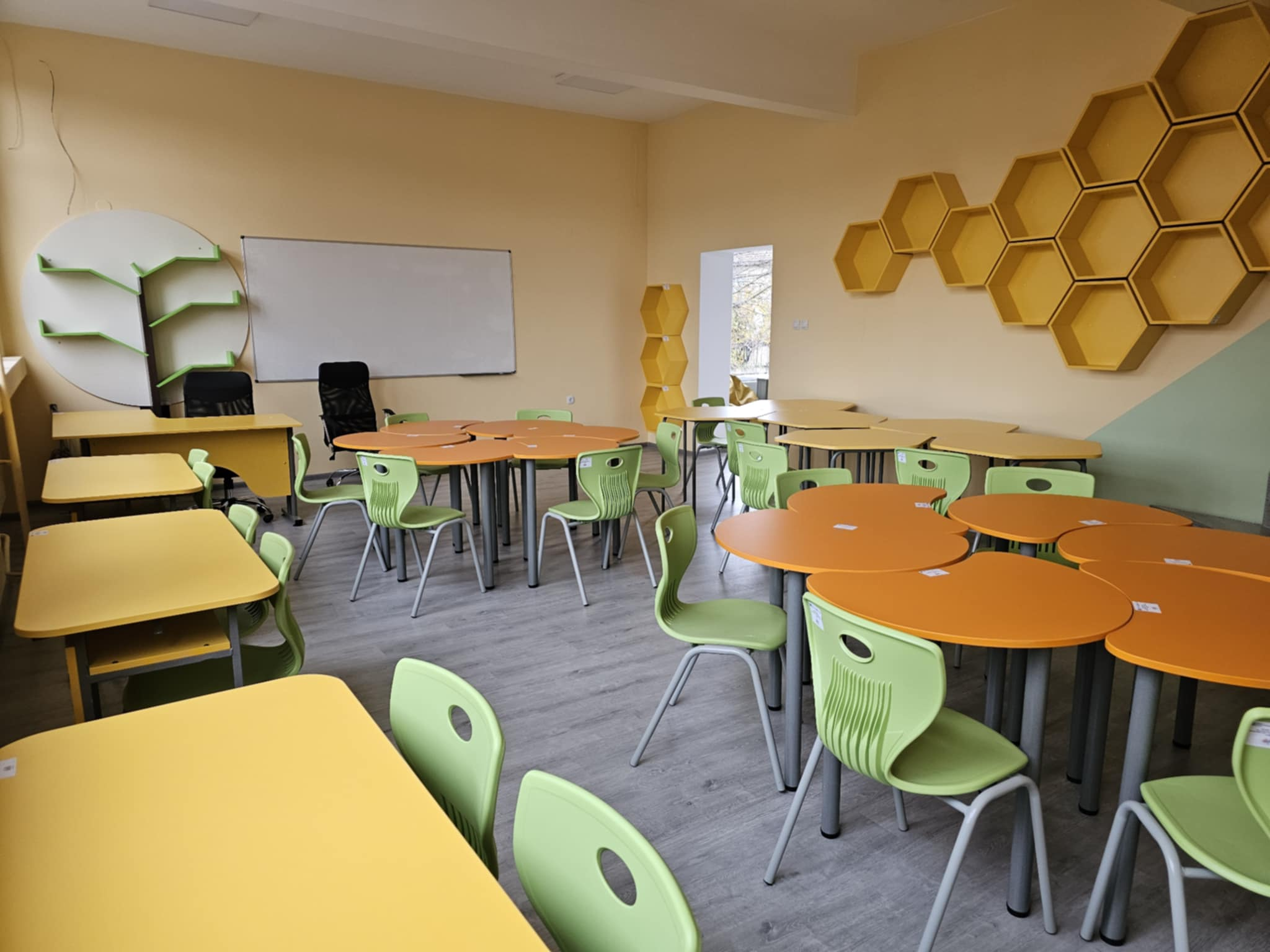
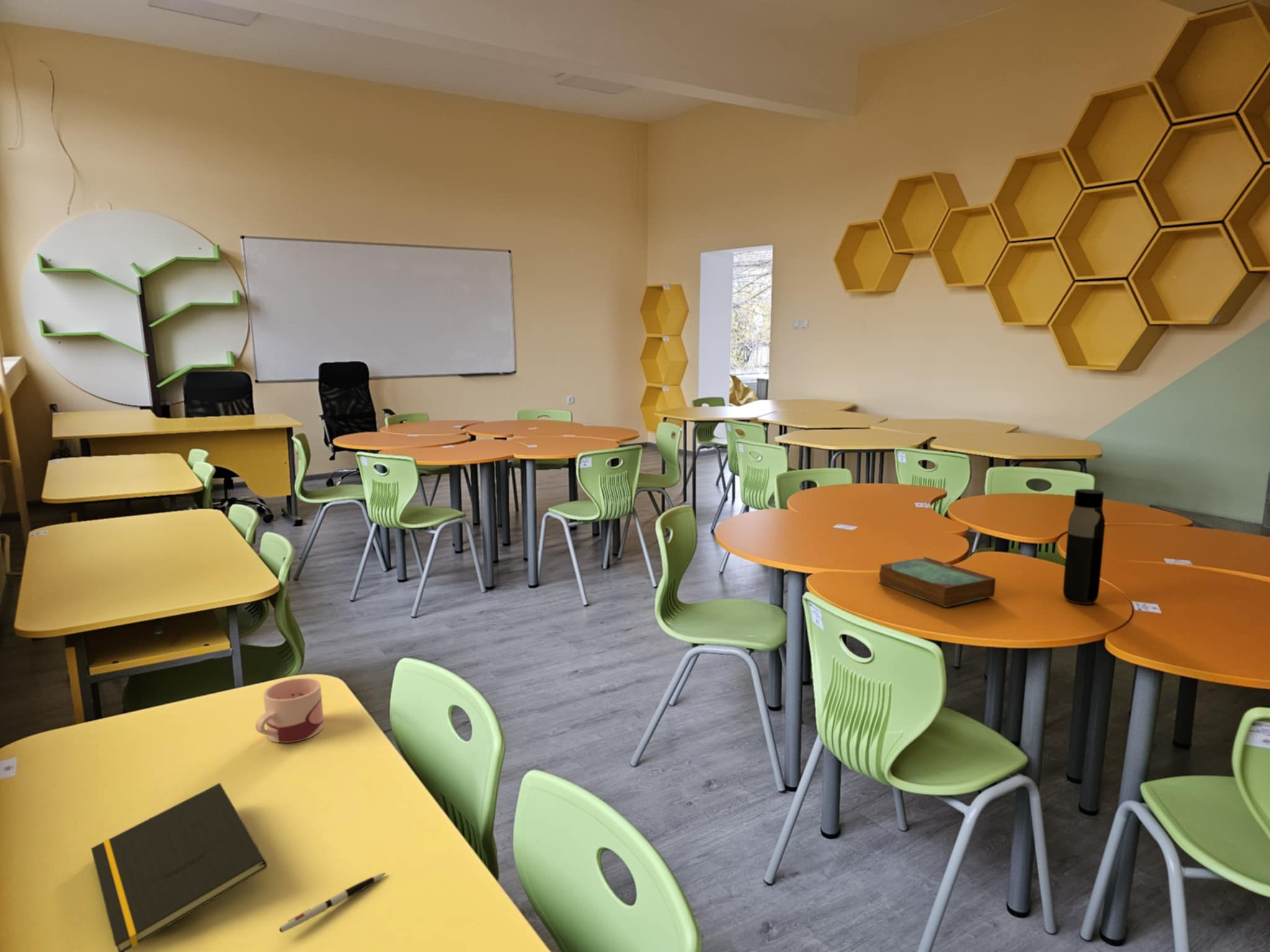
+ water bottle (1085, 546)
+ mug (287, 712)
+ pen (335, 899)
+ book (935, 580)
+ notepad (176, 857)
